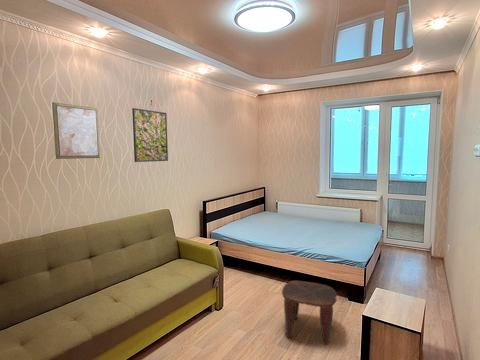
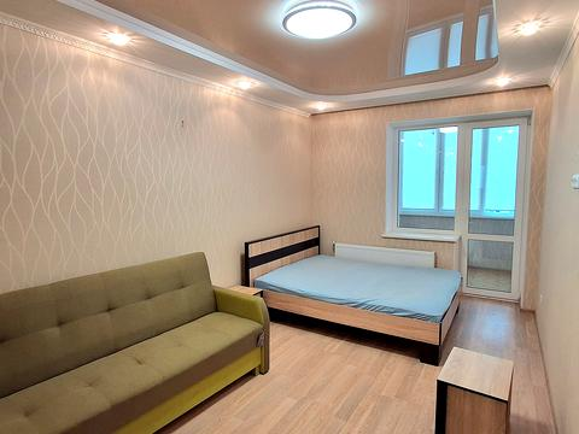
- wall art (78, 132)
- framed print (151, 136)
- stool (311, 305)
